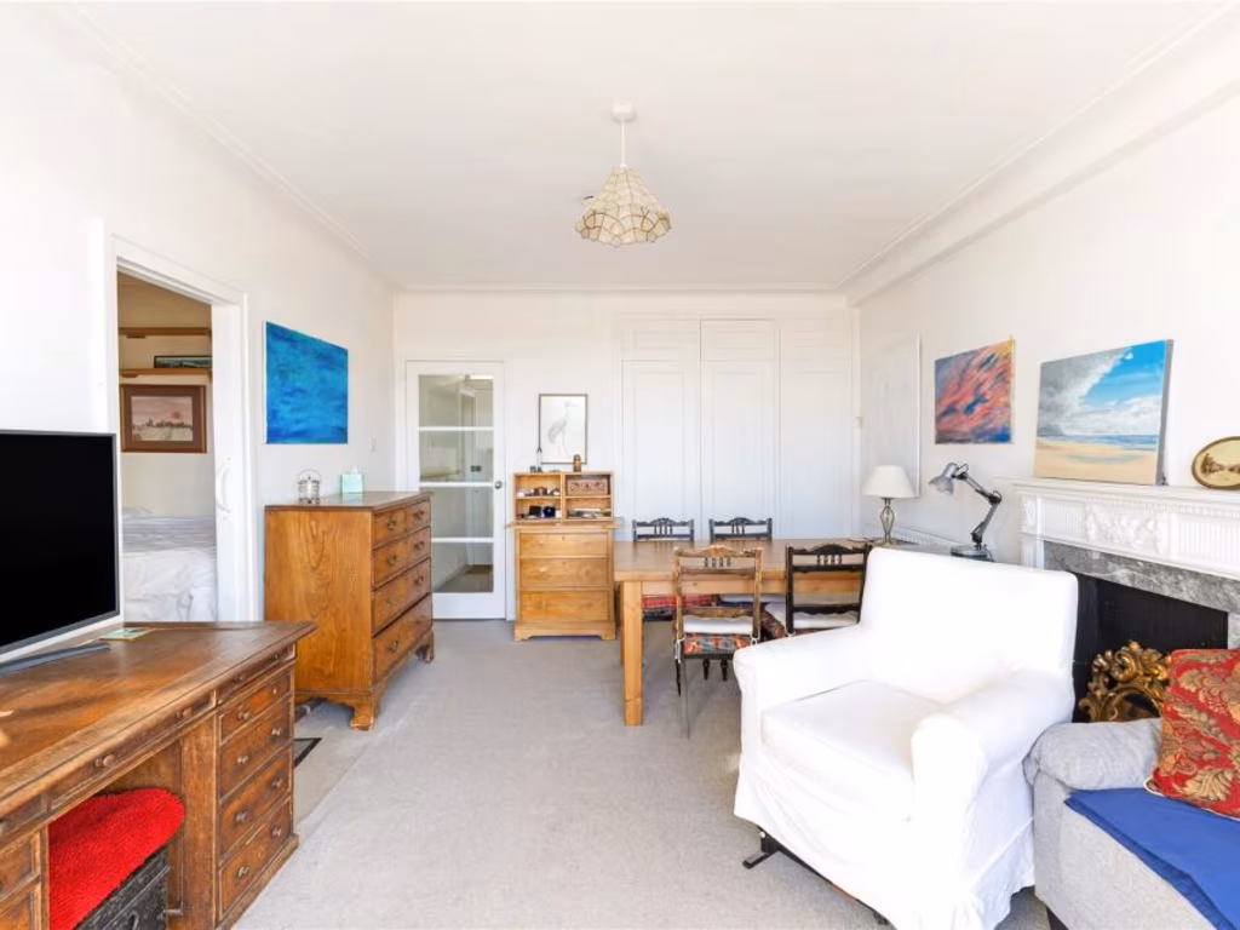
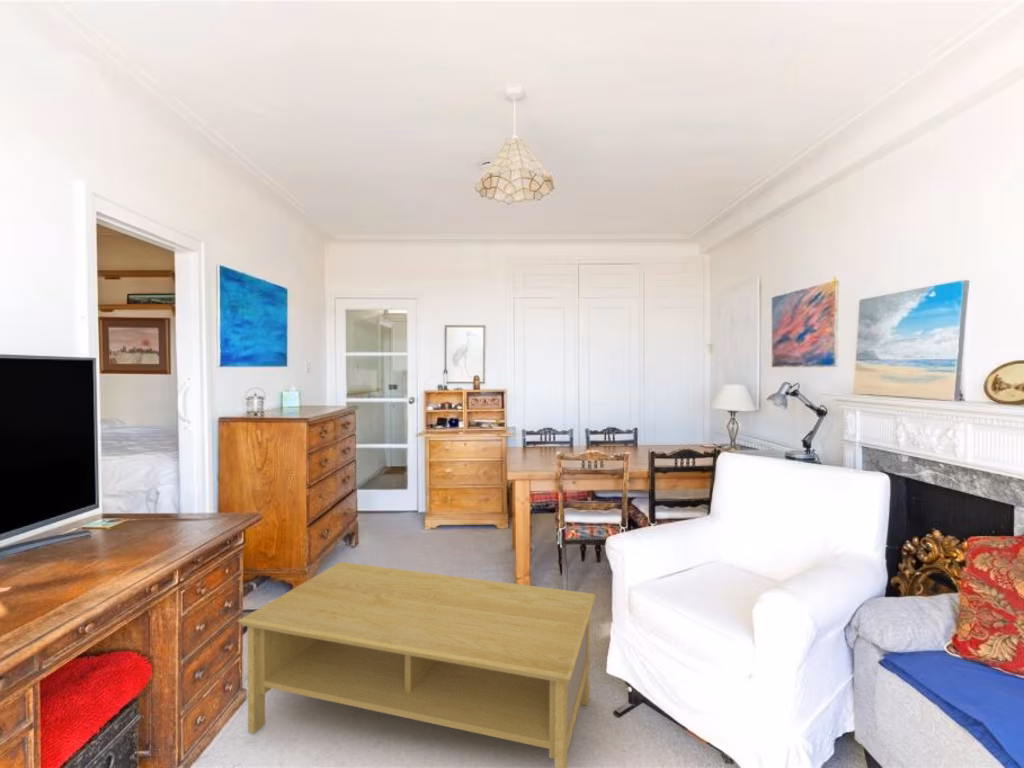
+ coffee table (427, 659)
